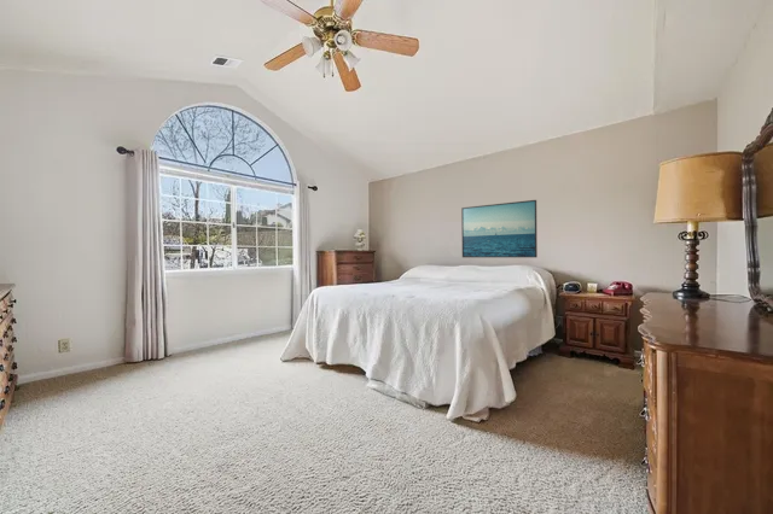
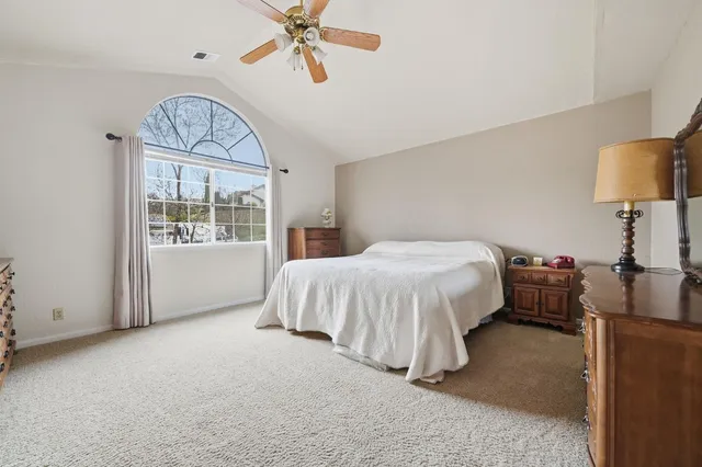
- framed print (496, 230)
